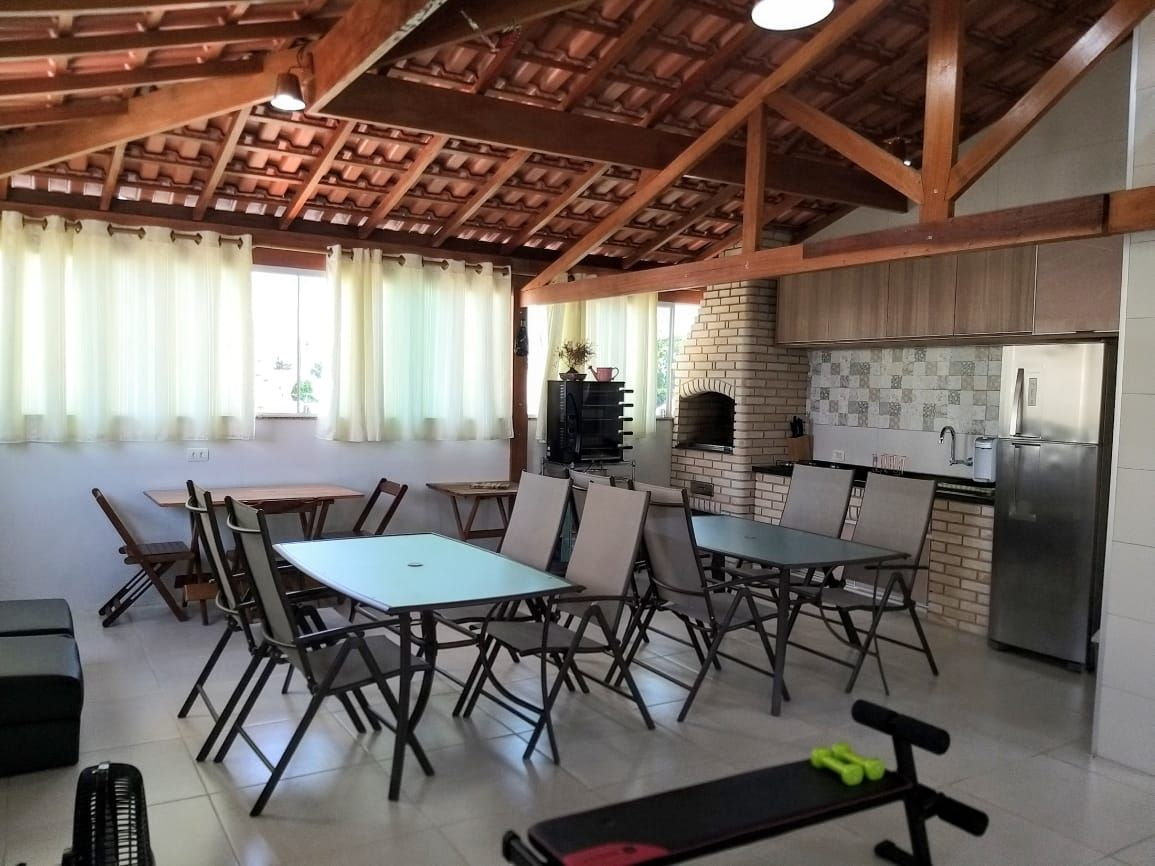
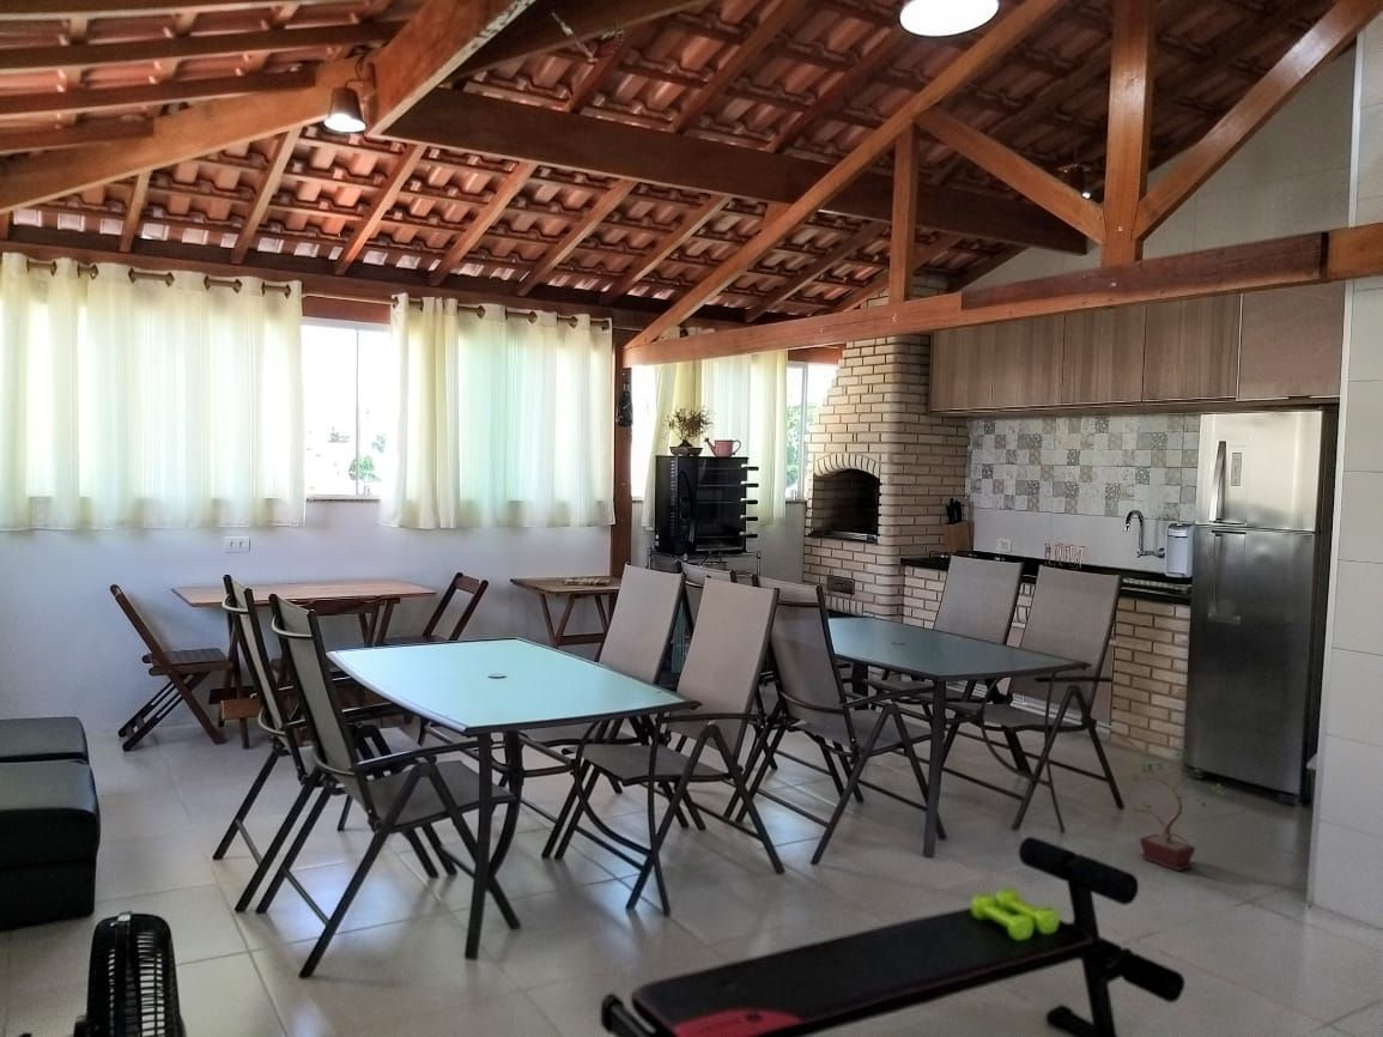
+ potted plant (1177, 809)
